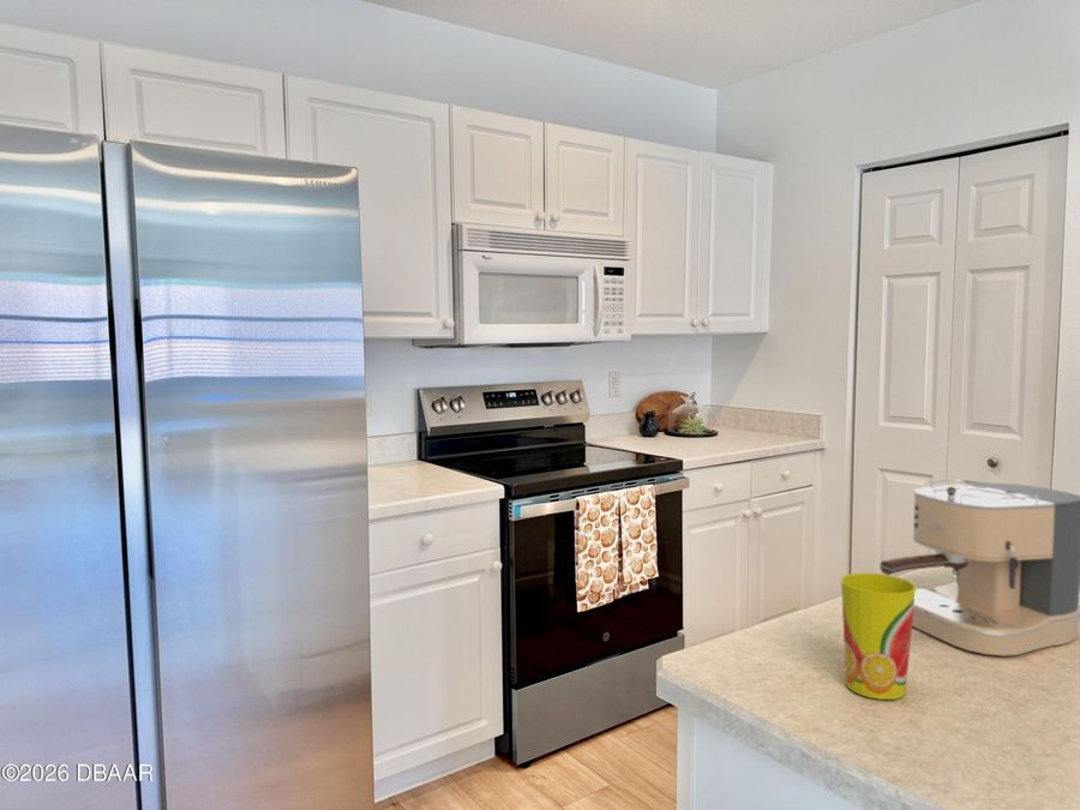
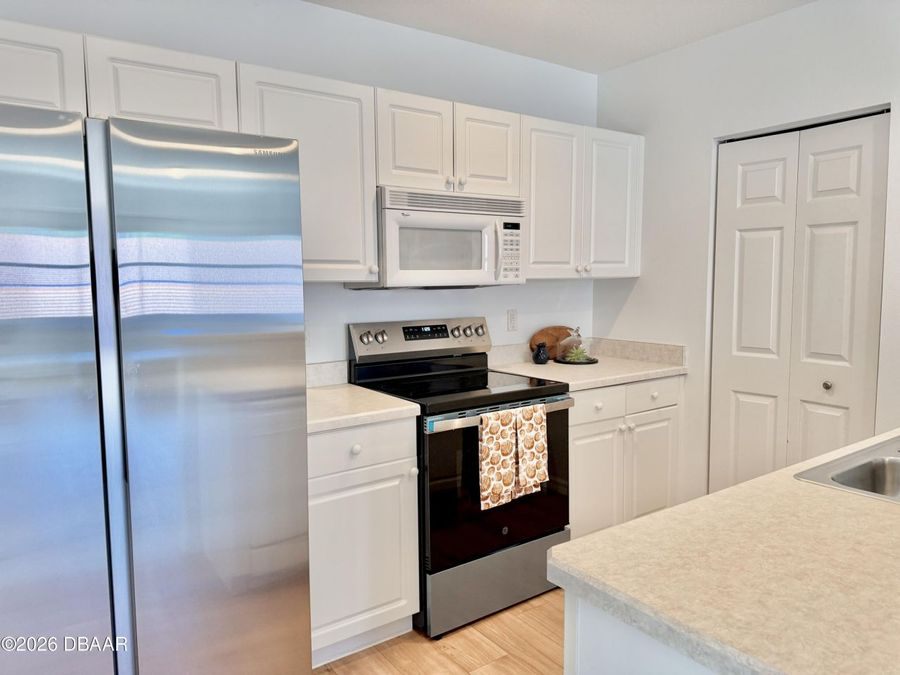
- cup (876, 635)
- coffee maker (973, 557)
